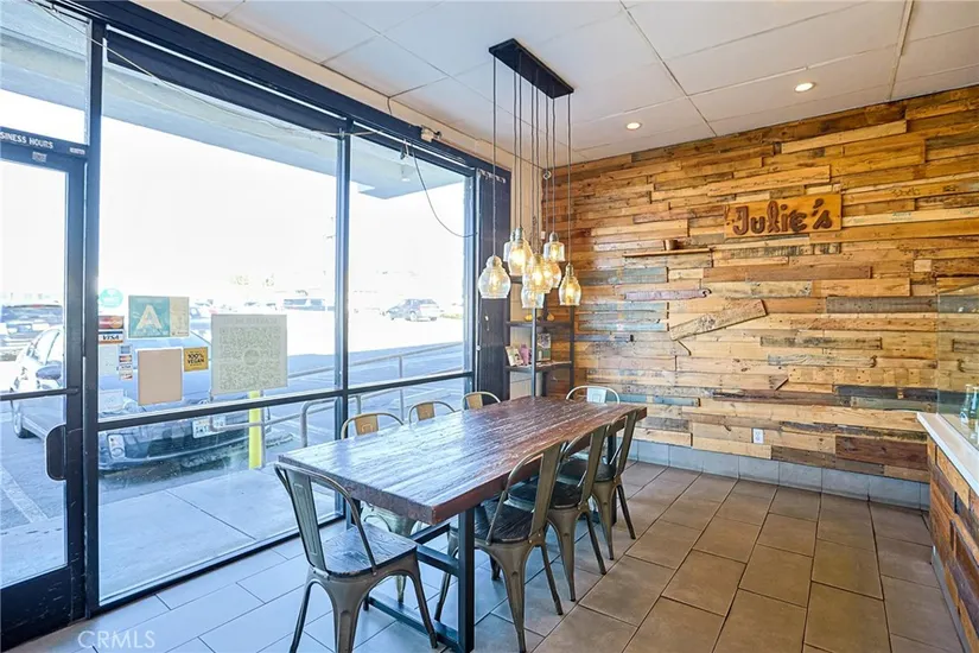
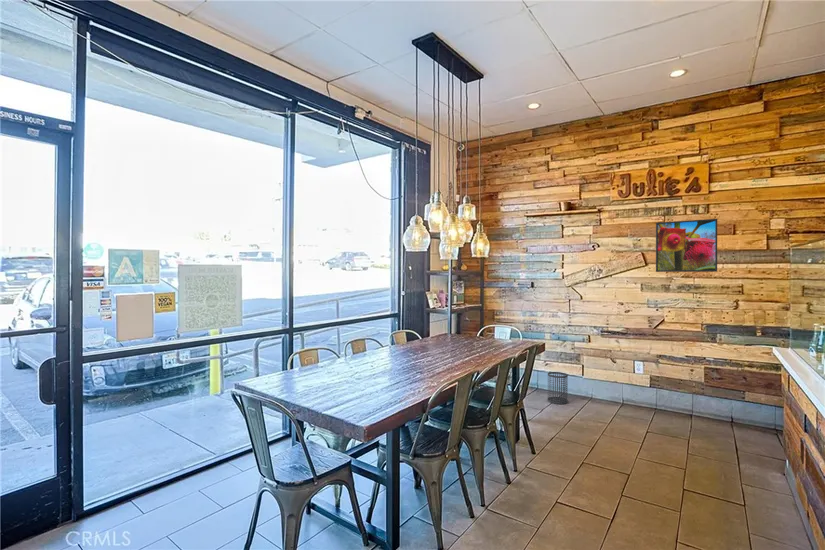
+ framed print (685, 246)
+ wastebasket (557, 387)
